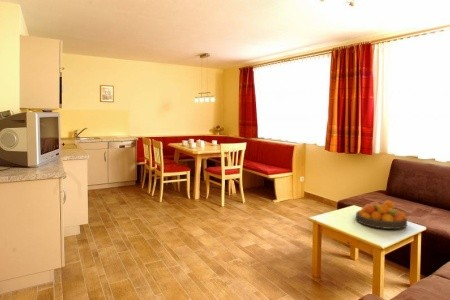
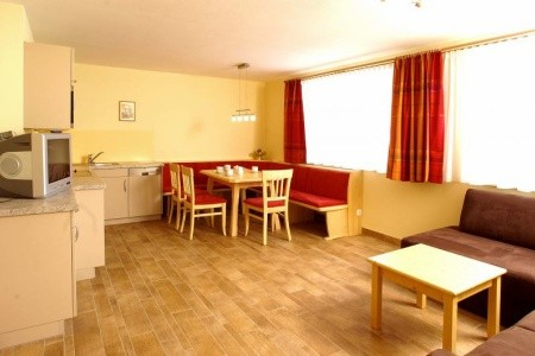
- fruit bowl (380, 212)
